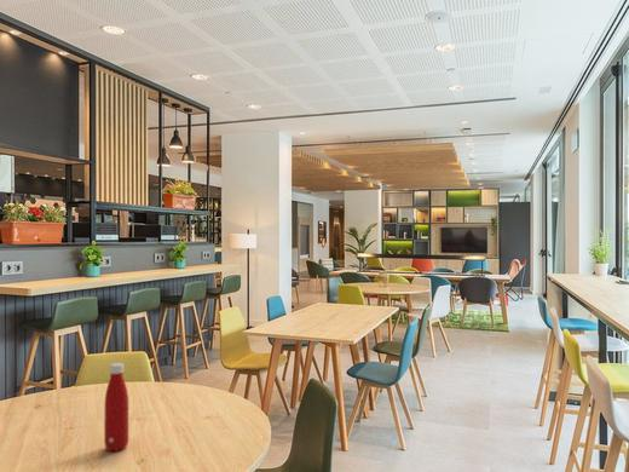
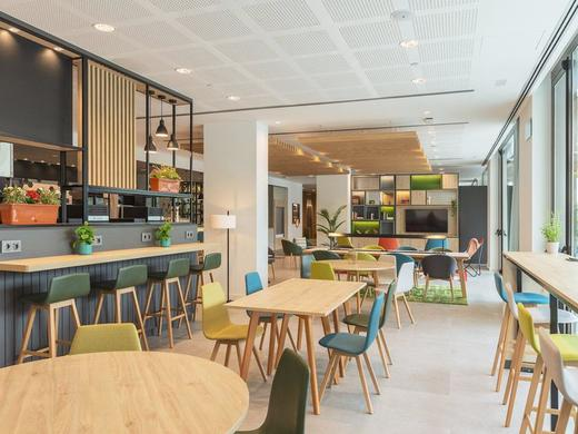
- bottle (116, 405)
